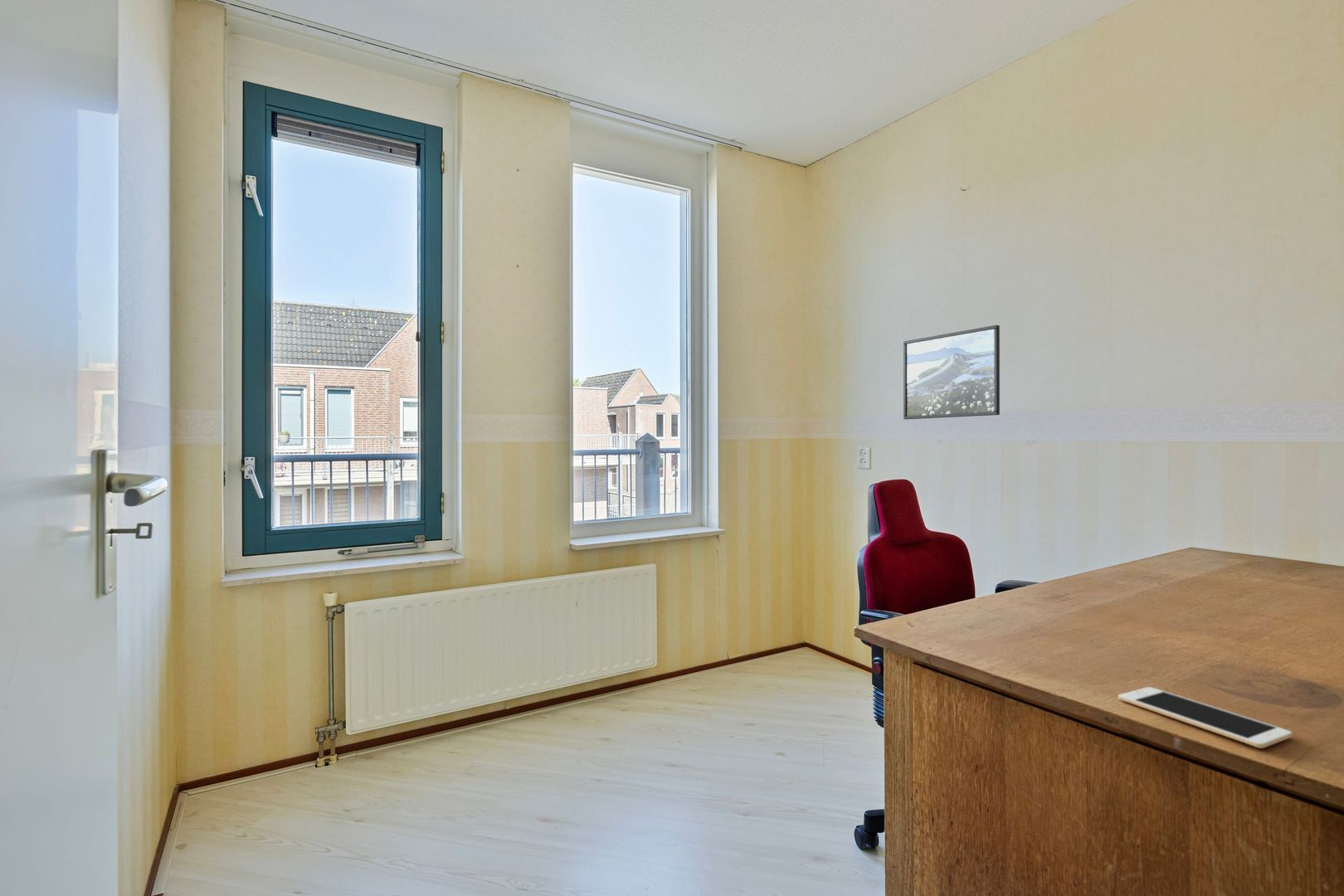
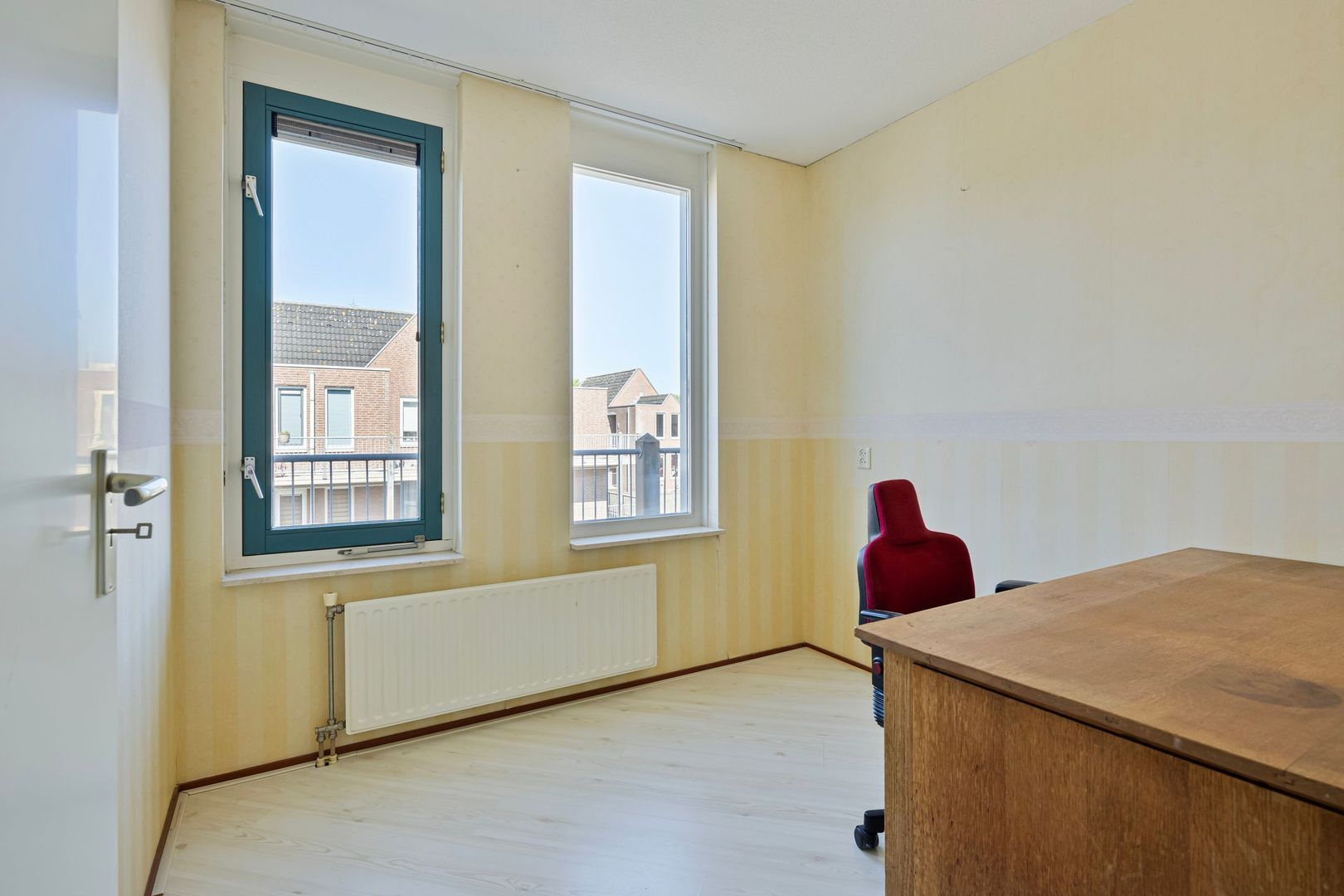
- cell phone (1199, 714)
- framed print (947, 375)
